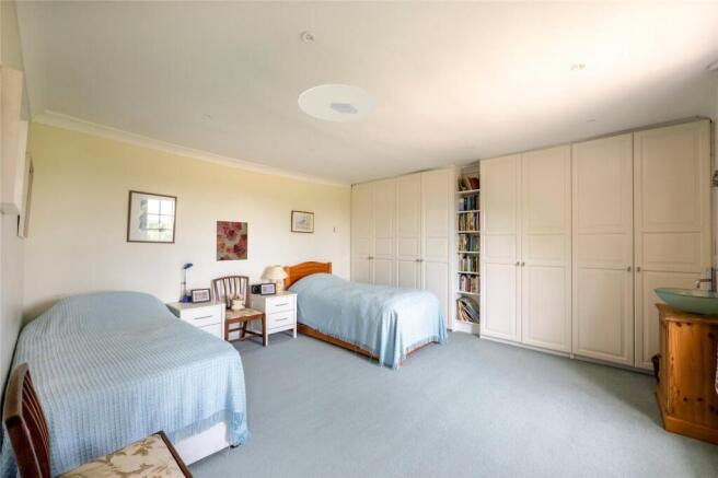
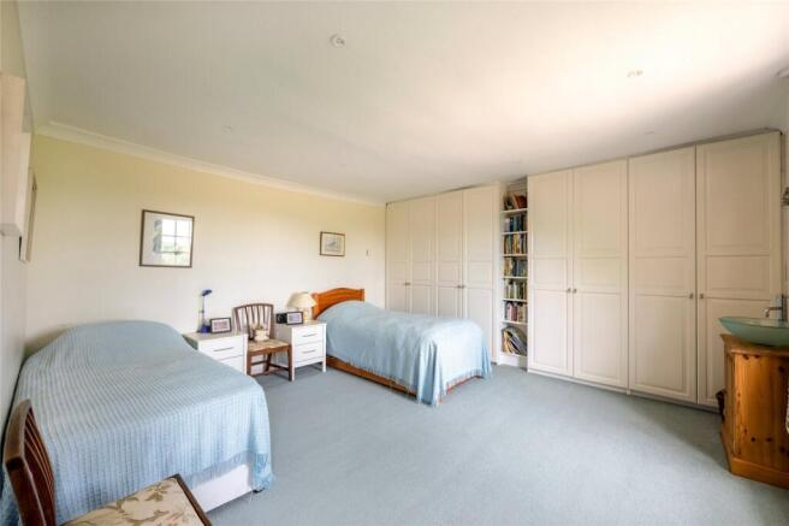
- ceiling light (338, 102)
- wall art (232, 241)
